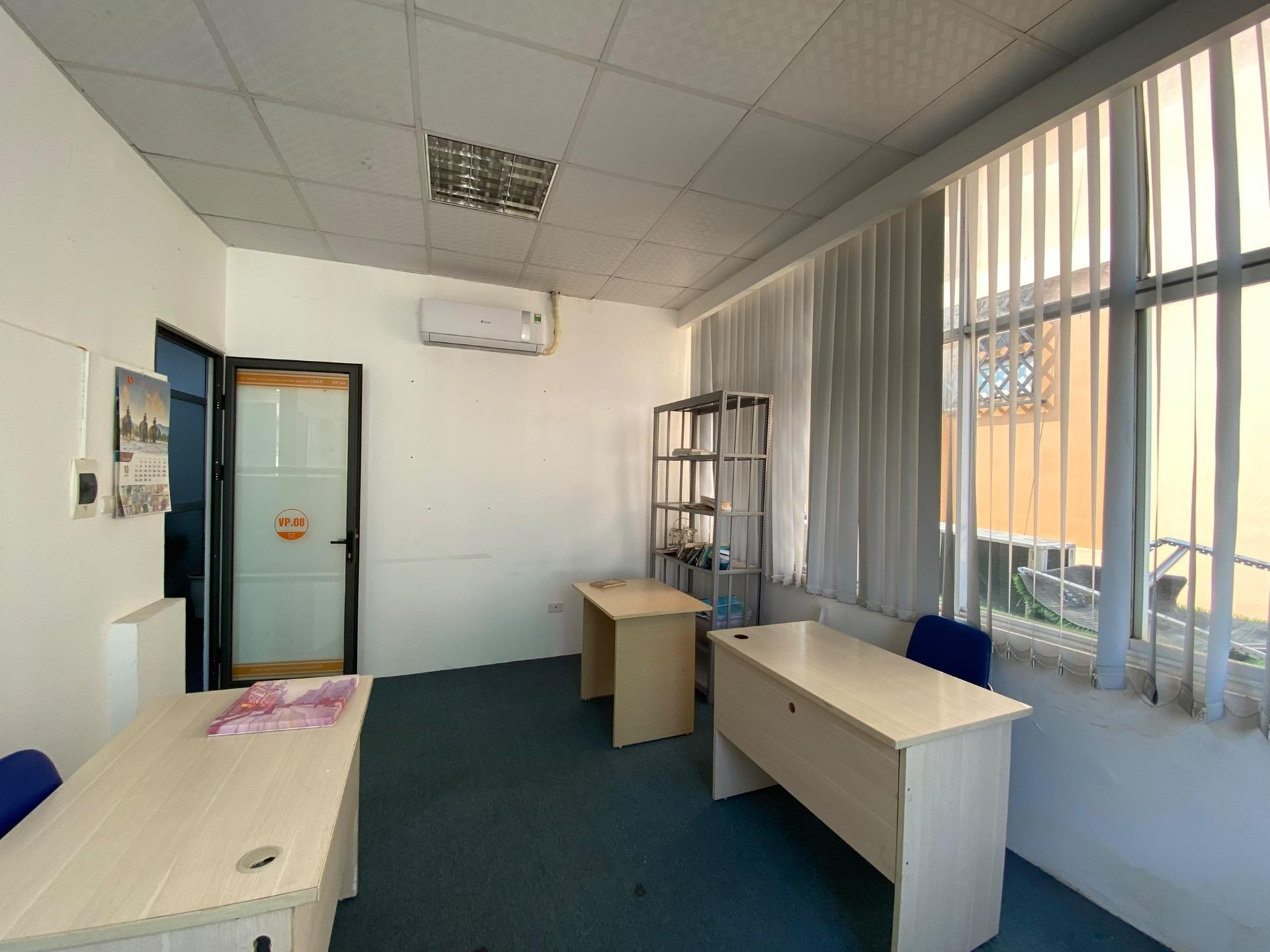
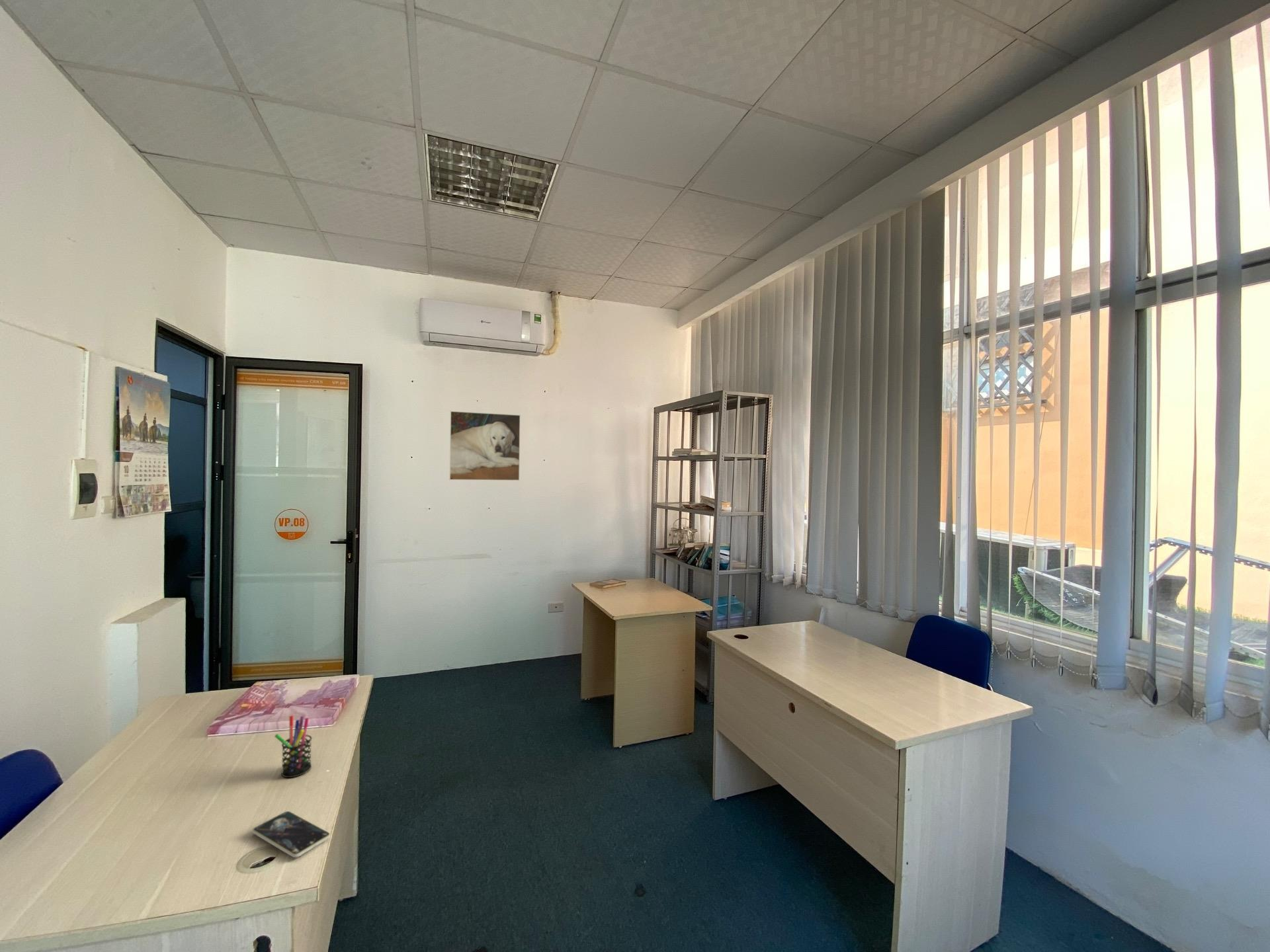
+ smartphone (291, 832)
+ pen holder (292, 745)
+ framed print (486, 446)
